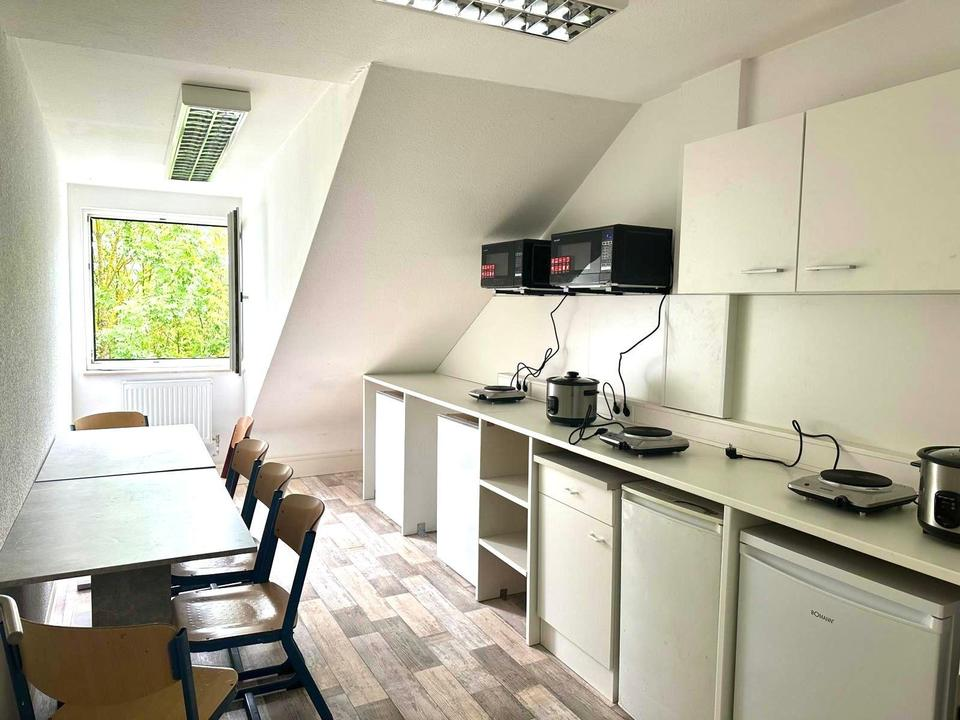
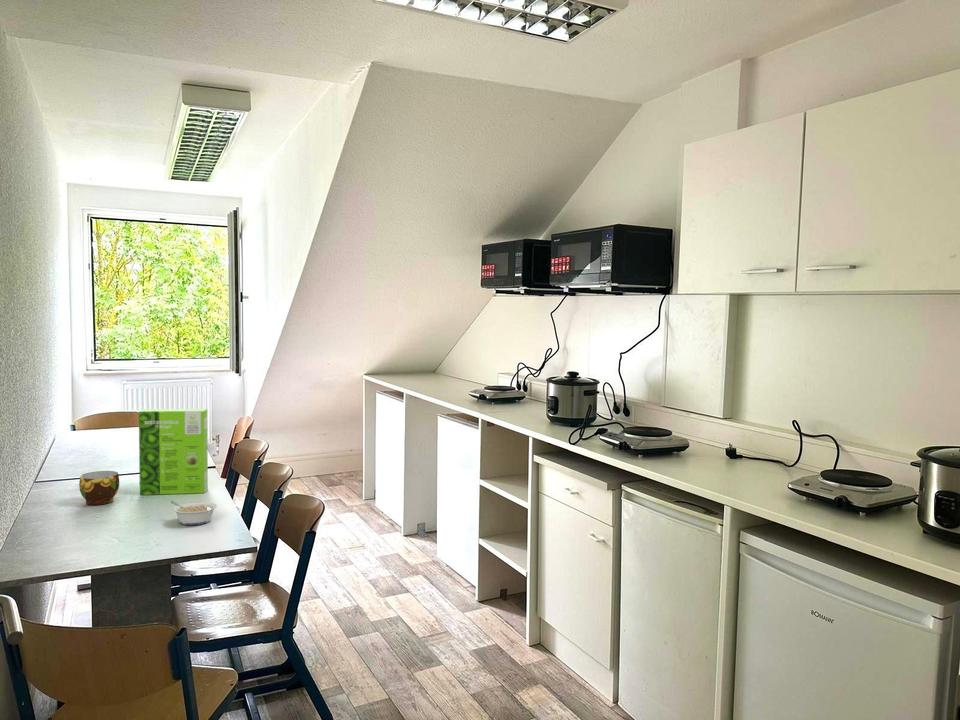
+ cup (100, 487)
+ cake mix box (174, 451)
+ legume (193, 512)
